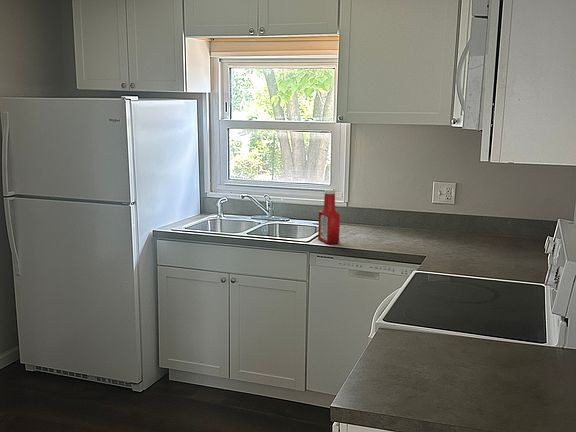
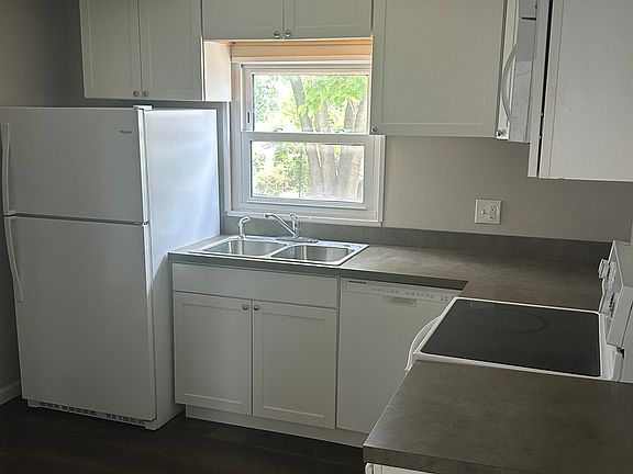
- soap bottle (329, 215)
